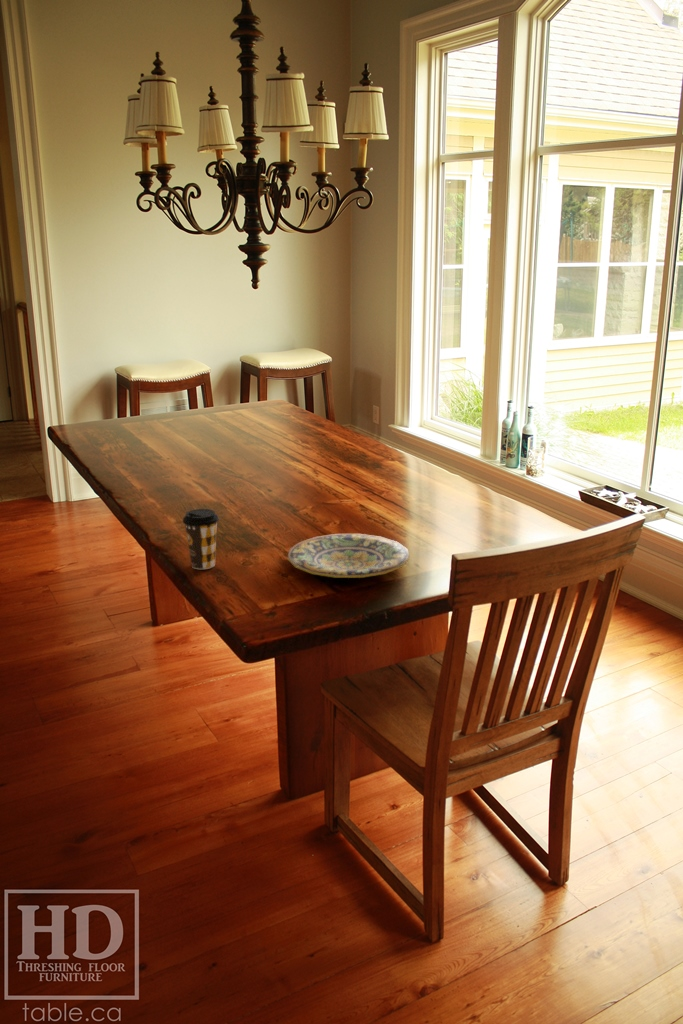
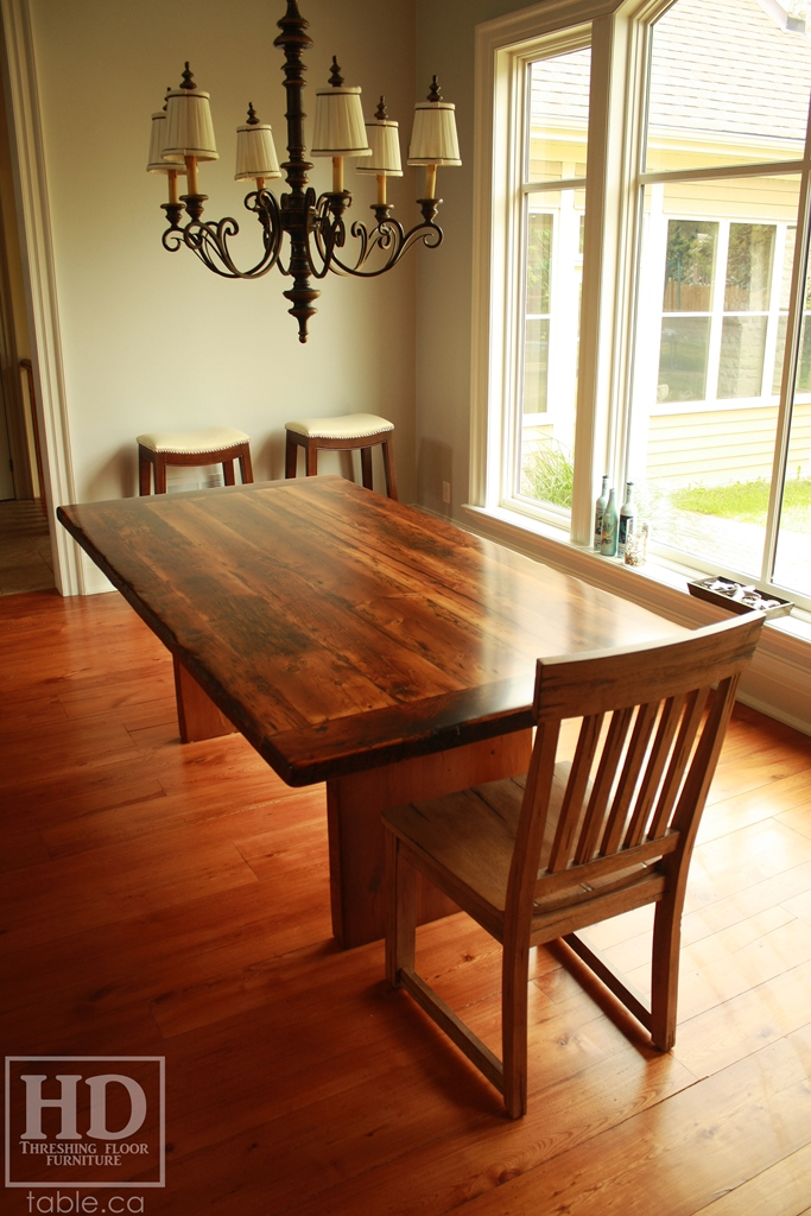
- coffee cup (201, 539)
- plate (348, 559)
